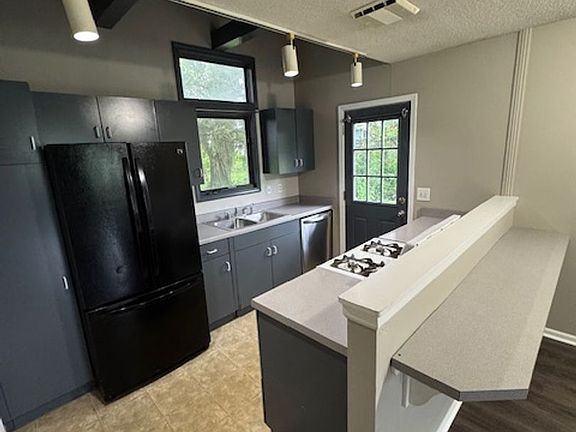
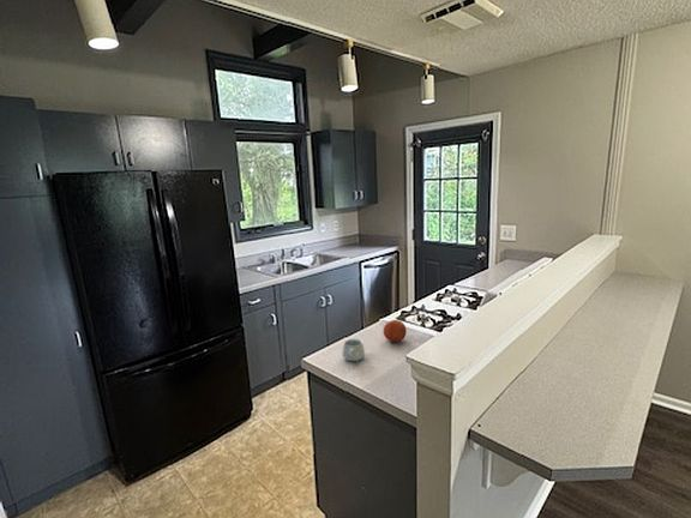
+ fruit (395, 330)
+ mug (353, 351)
